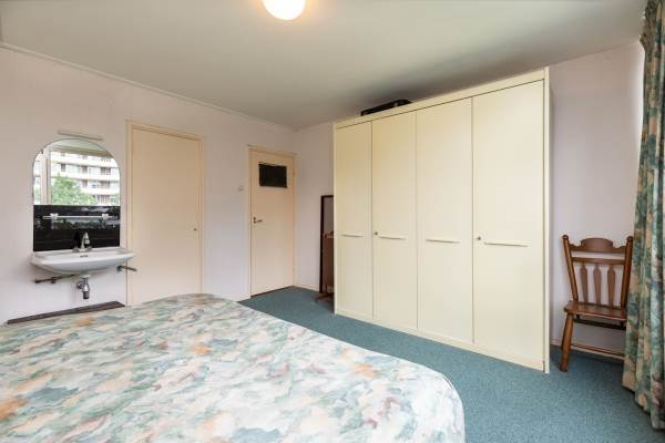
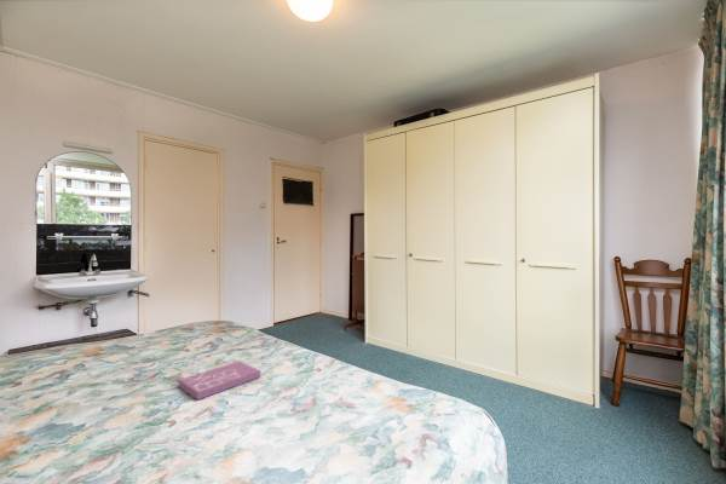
+ book (220, 378)
